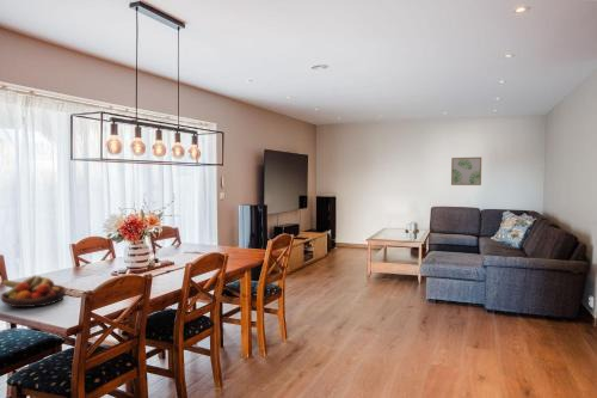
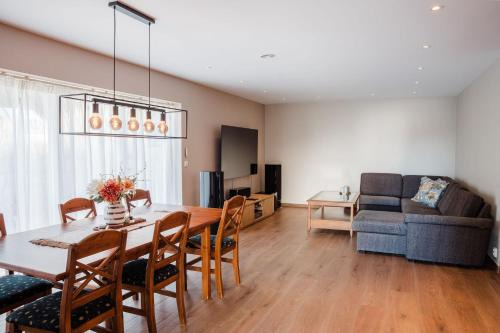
- fruit bowl (33, 289)
- wall art (466, 171)
